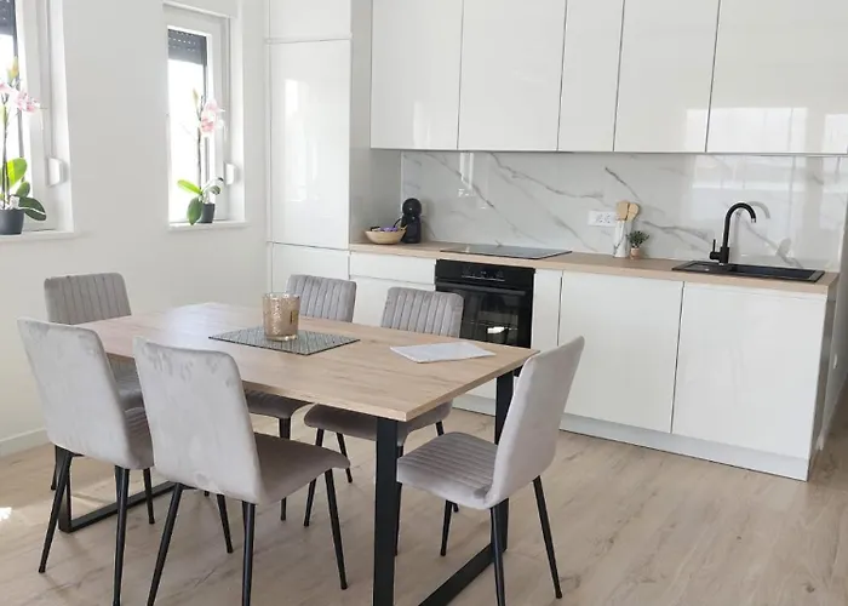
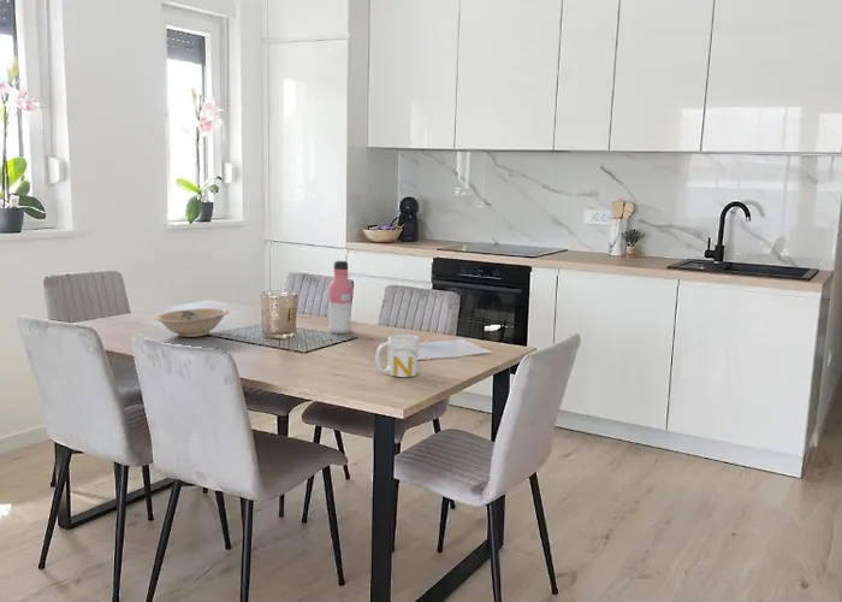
+ bowl (192, 323)
+ water bottle (339, 296)
+ mug (398, 356)
